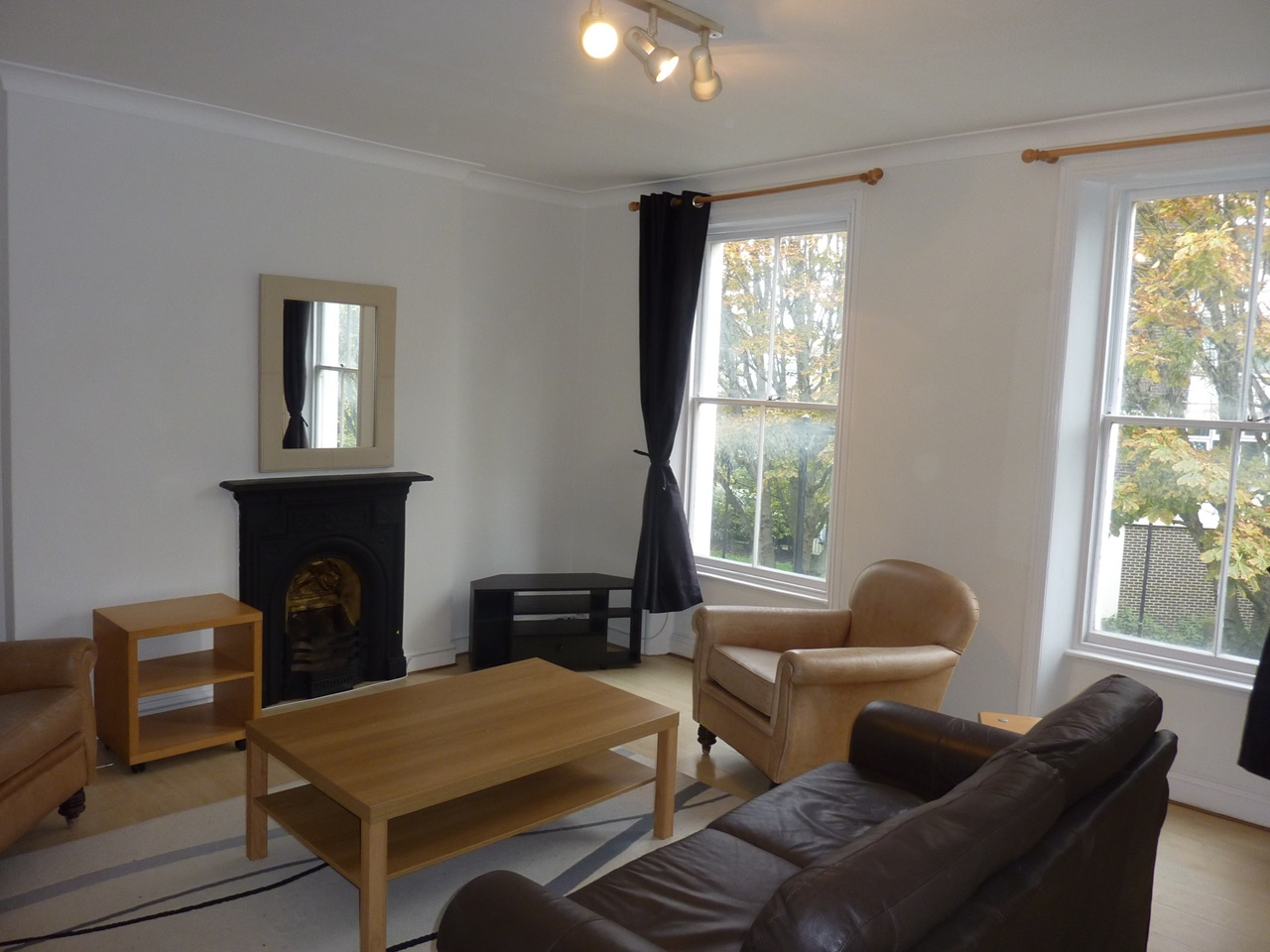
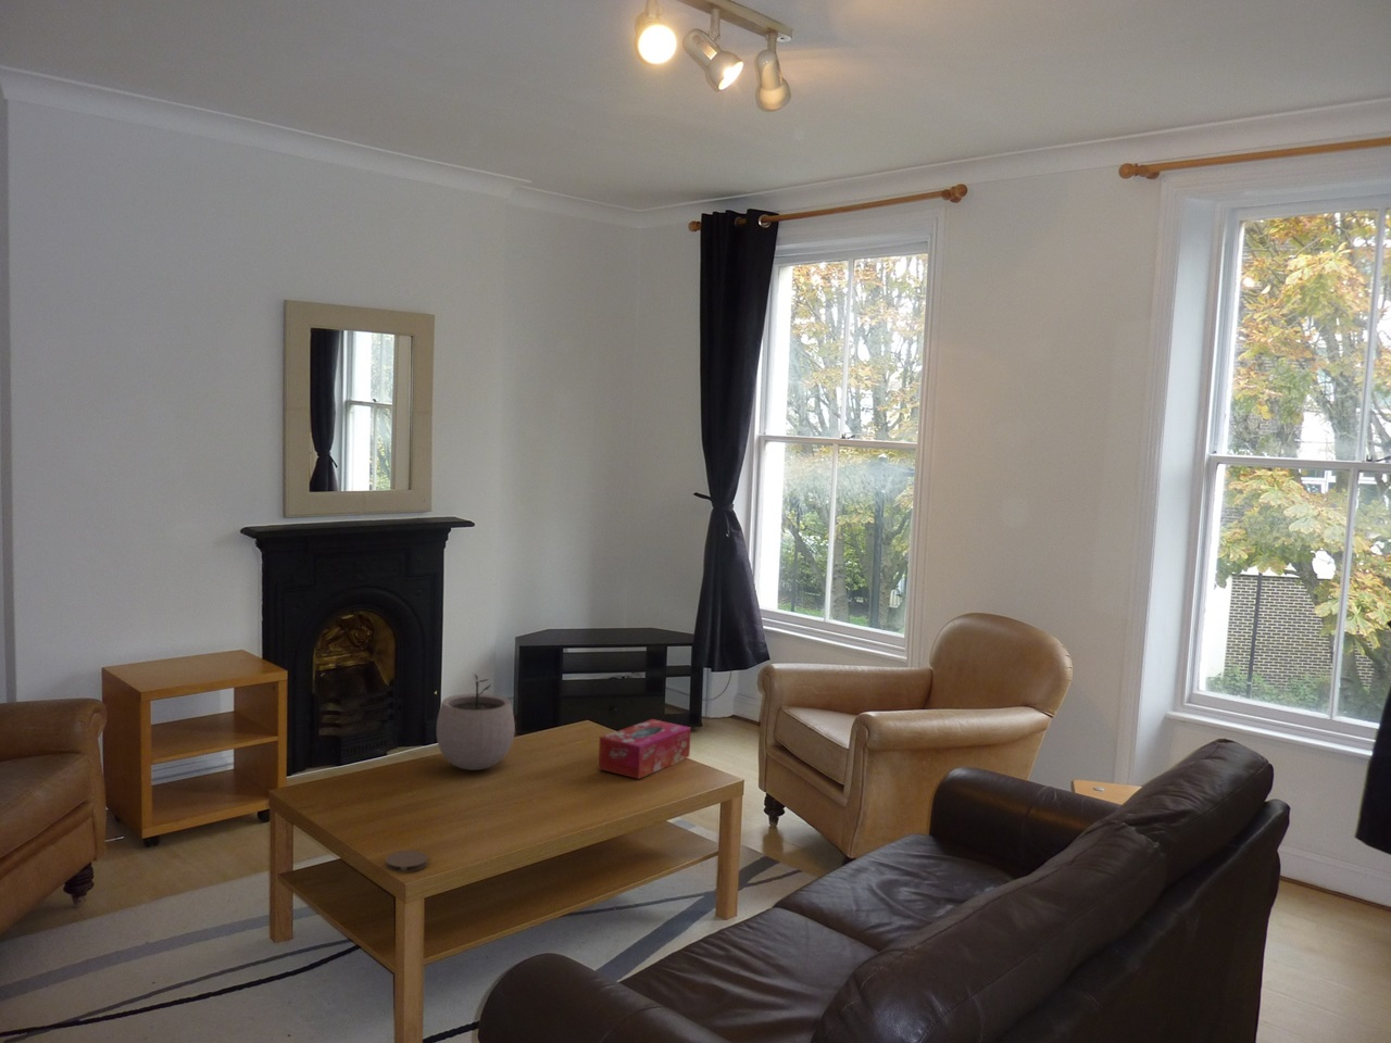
+ tissue box (645, 747)
+ coaster (406, 860)
+ plant pot (476, 719)
